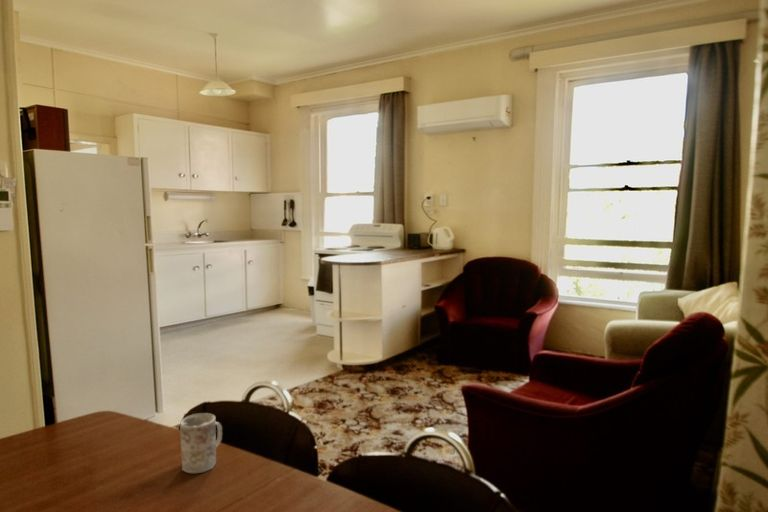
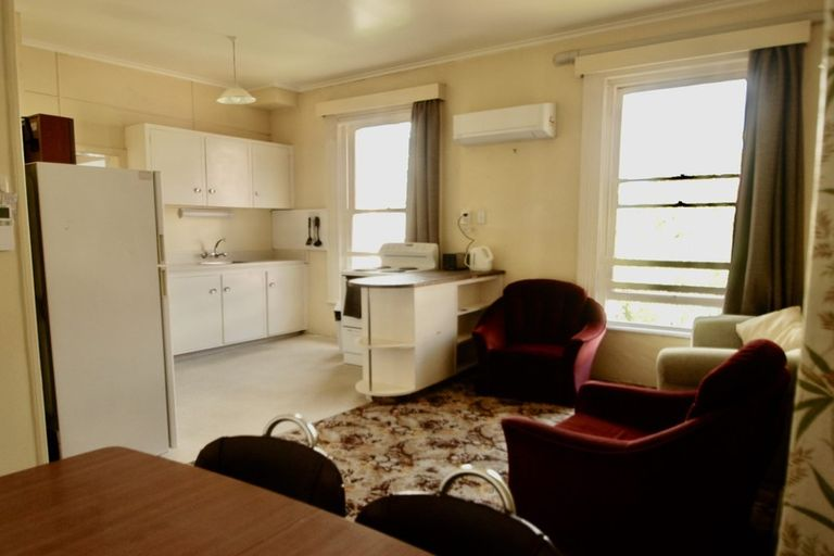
- mug (202, 440)
